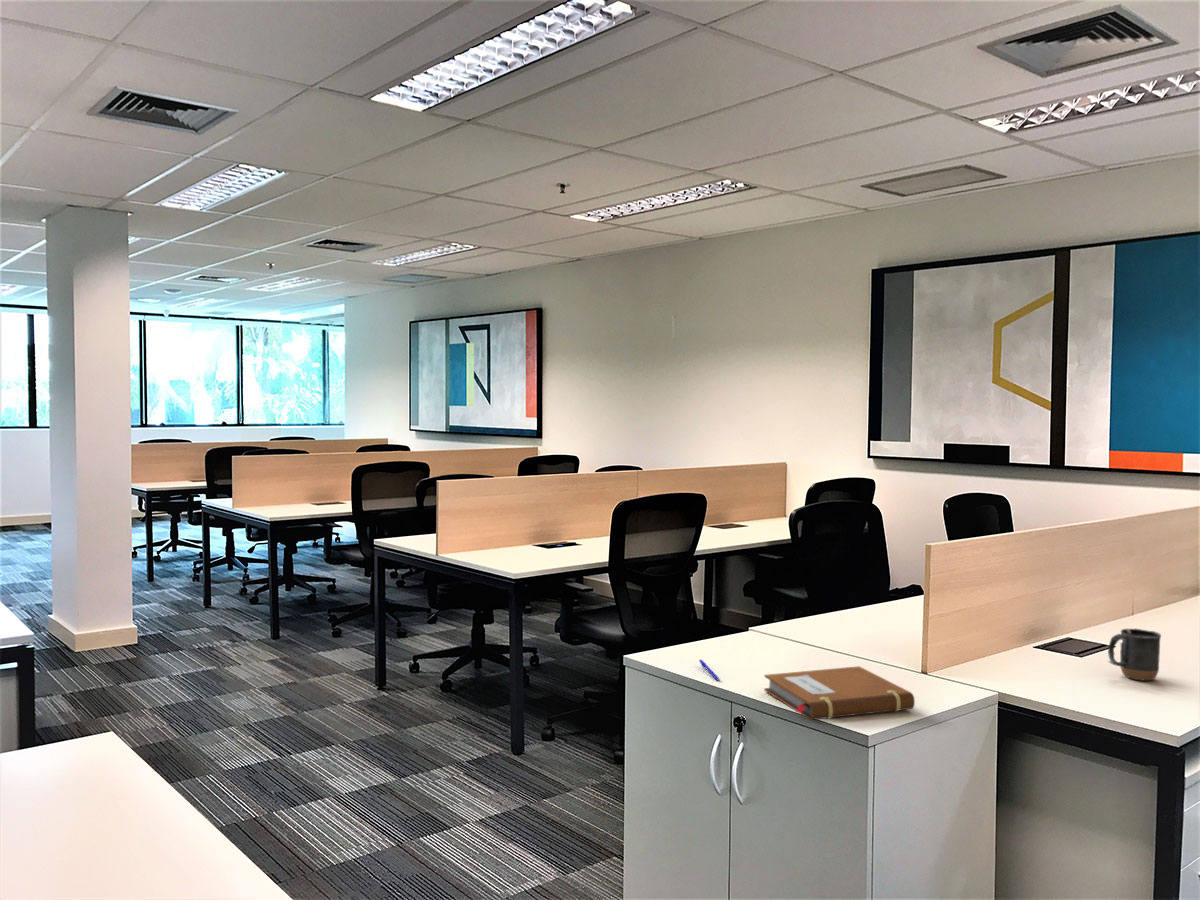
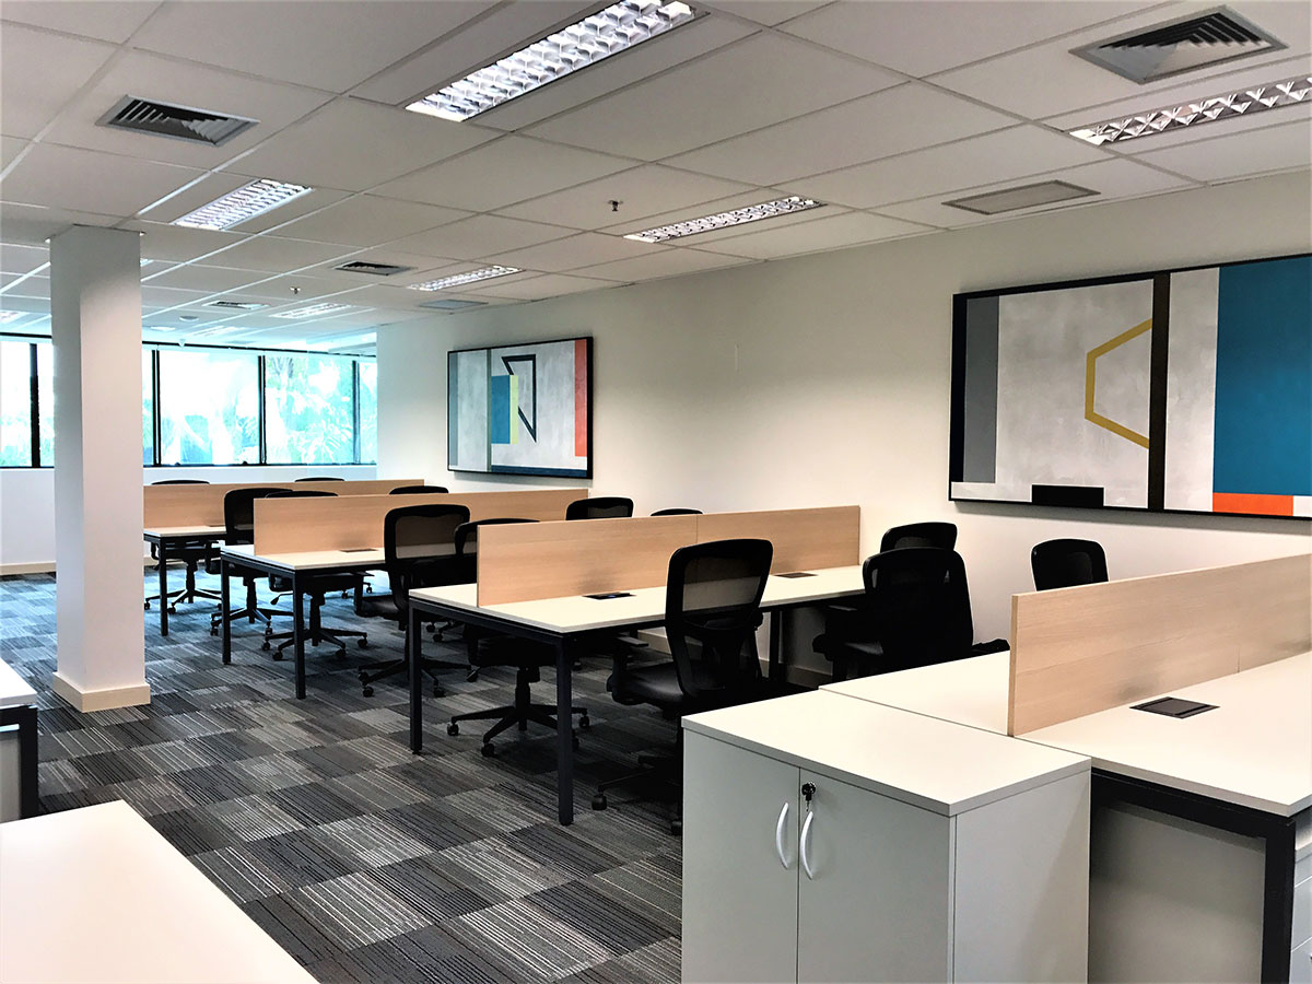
- mug (1132, 651)
- pen (709, 670)
- notebook (834, 692)
